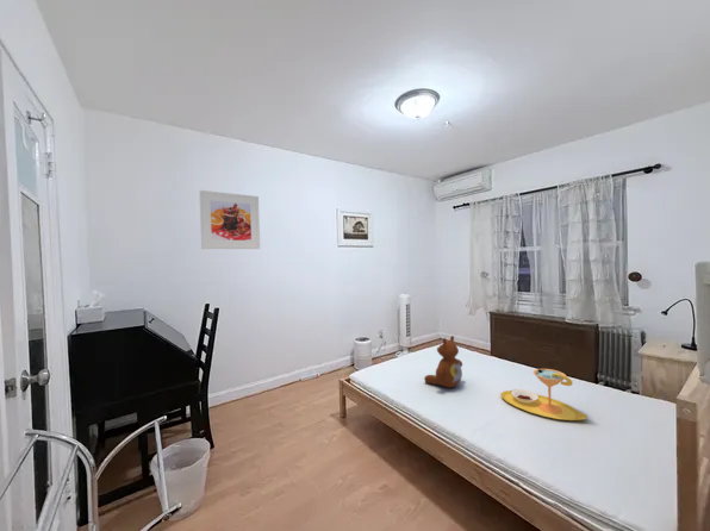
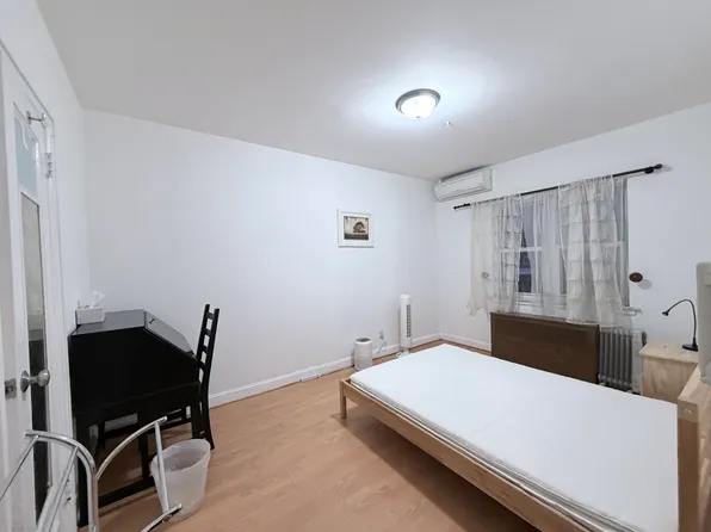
- teddy bear (443, 360)
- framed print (231, 220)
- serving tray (541, 381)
